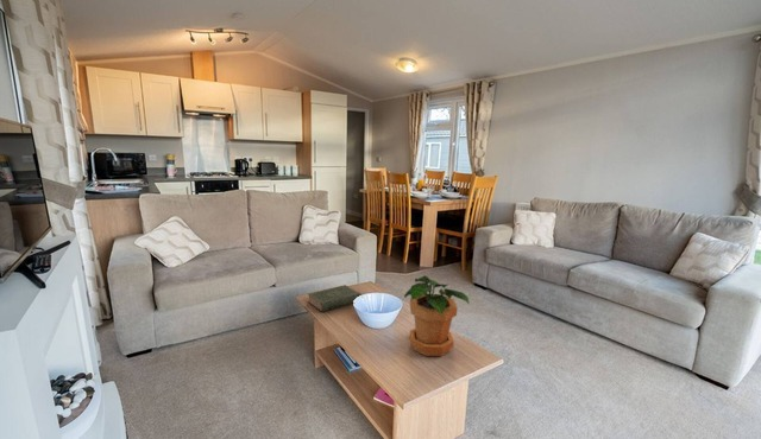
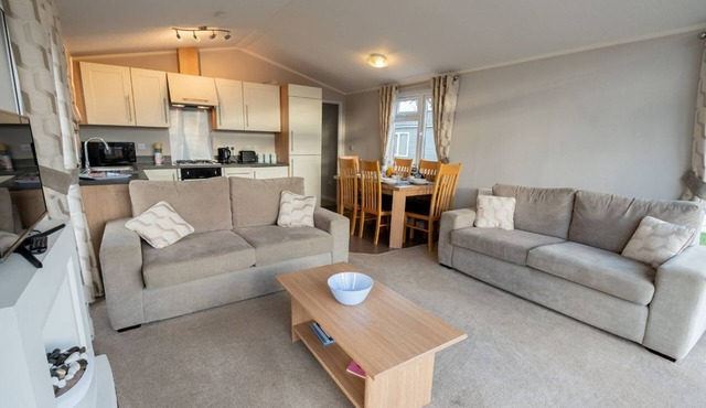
- book (334, 298)
- potted plant (438, 312)
